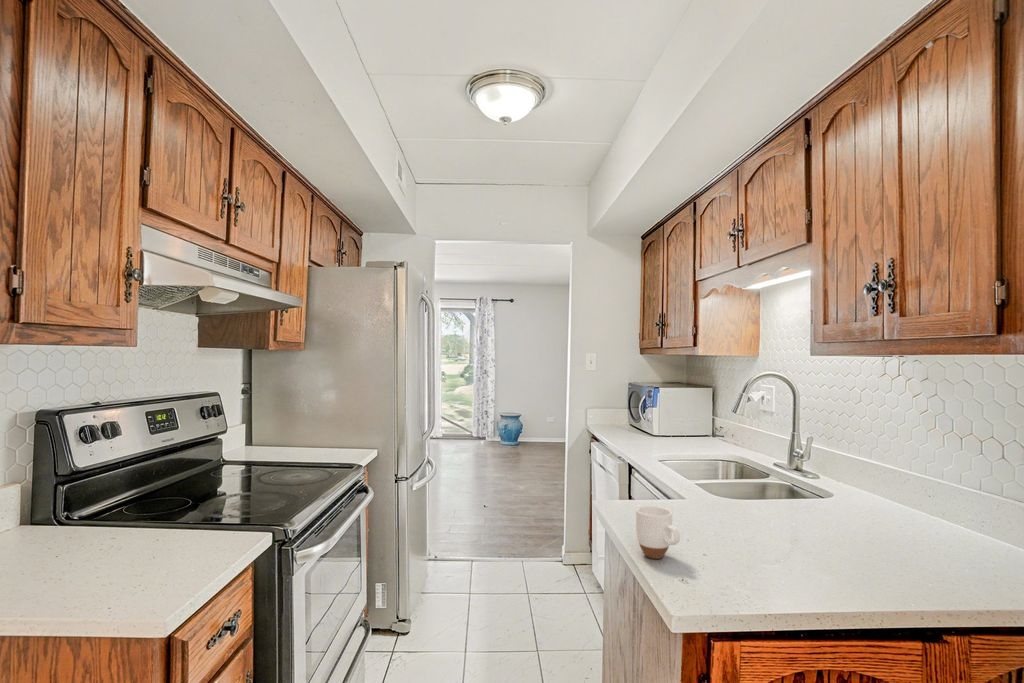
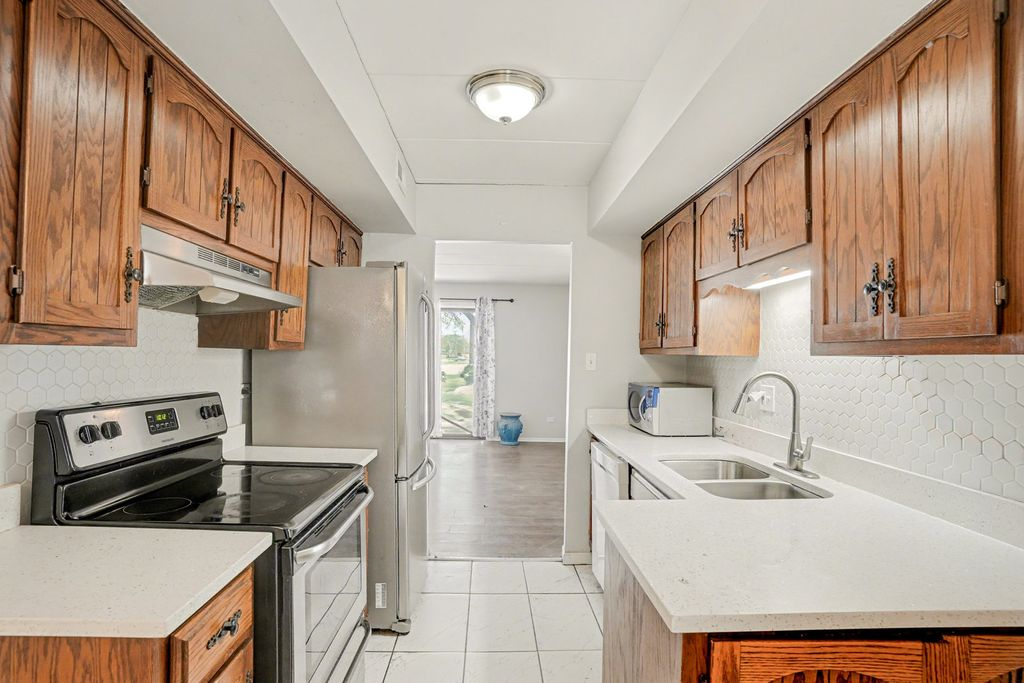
- mug (659, 535)
